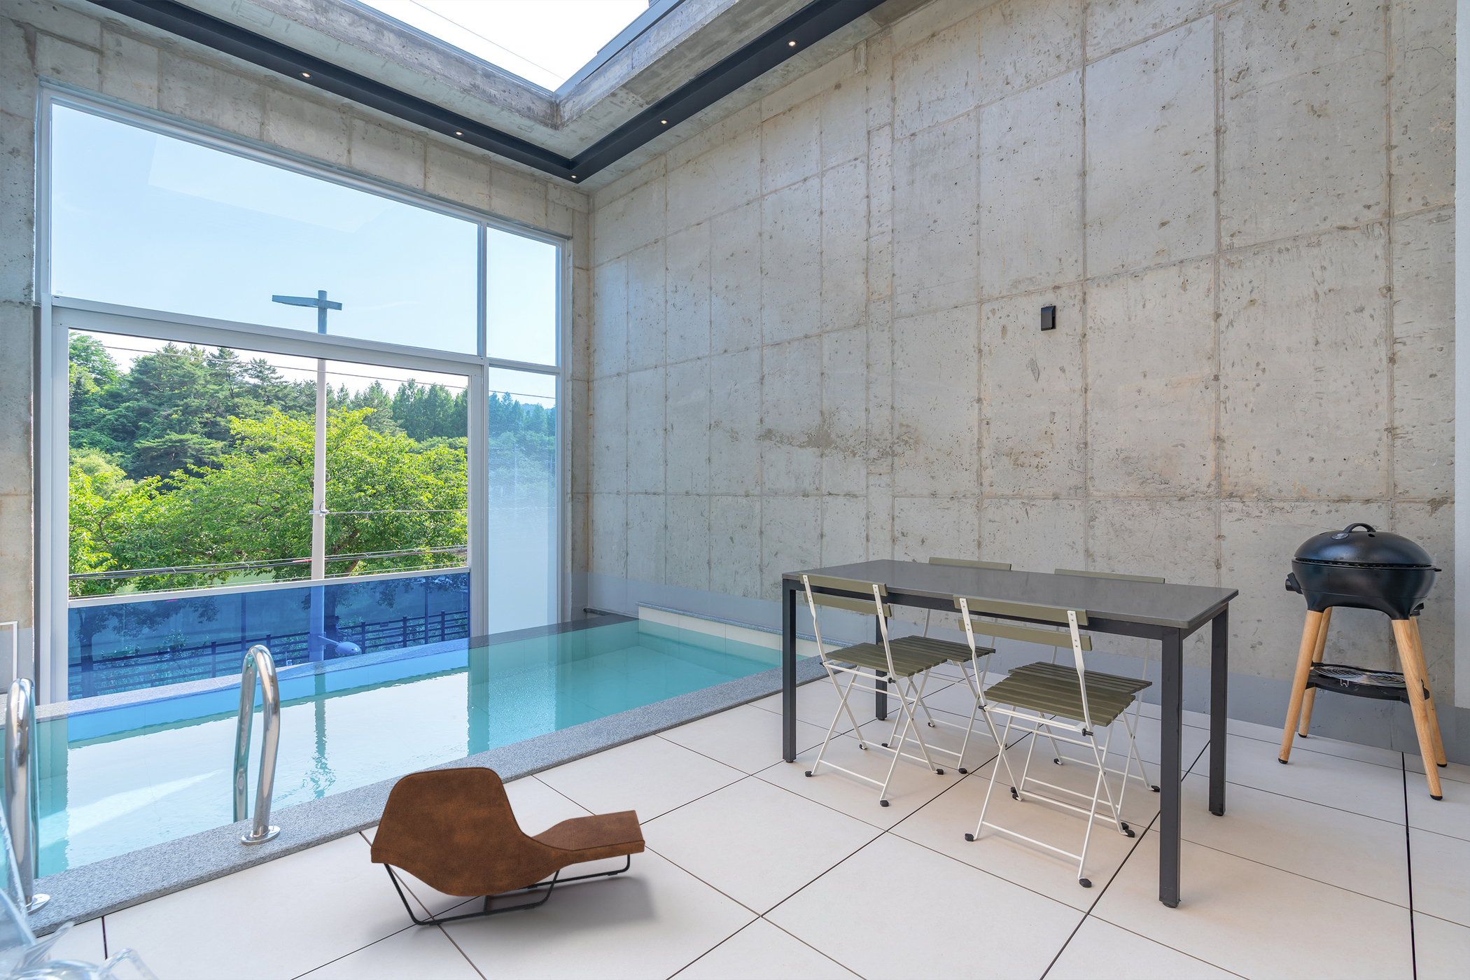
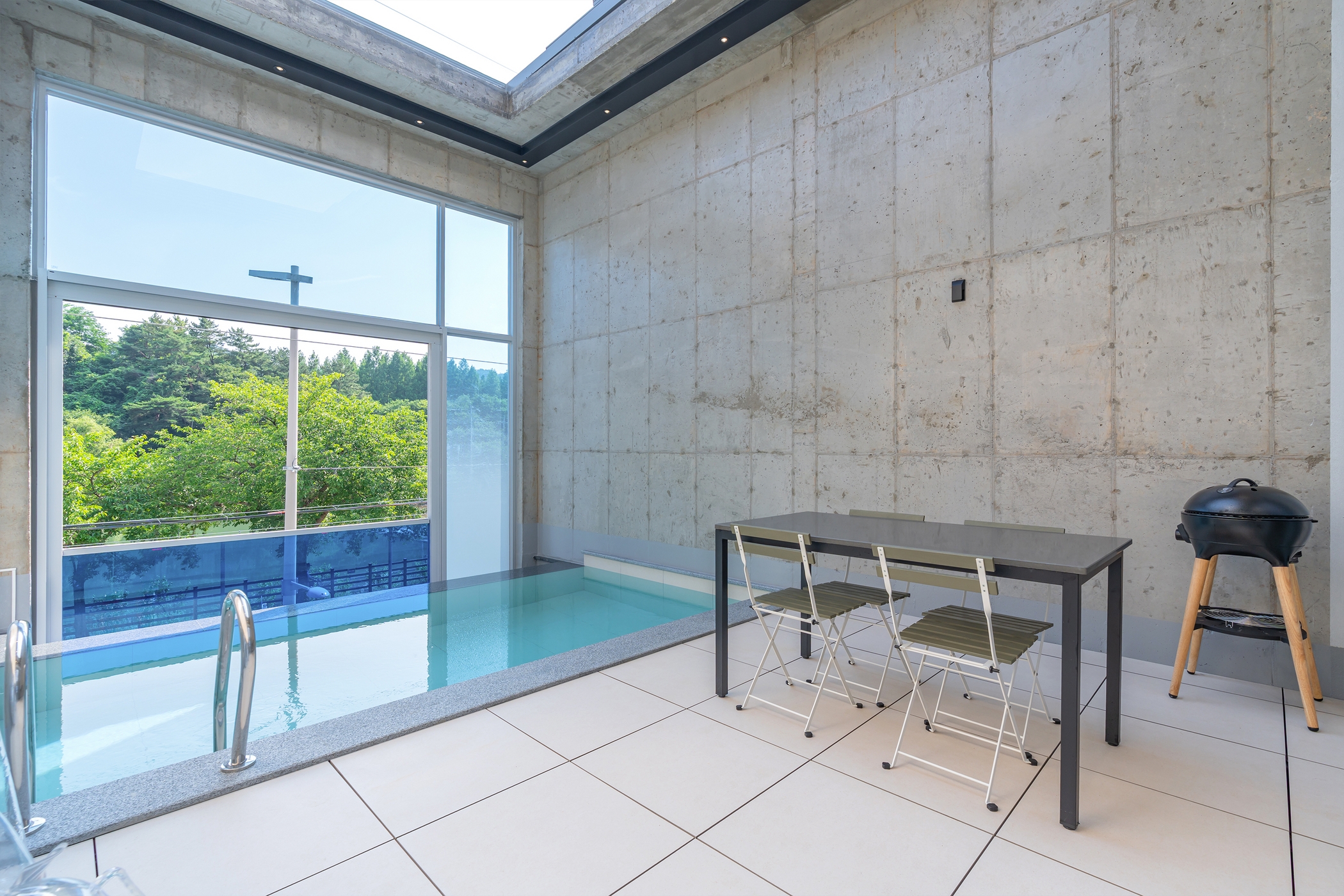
- lounge chair (516, 820)
